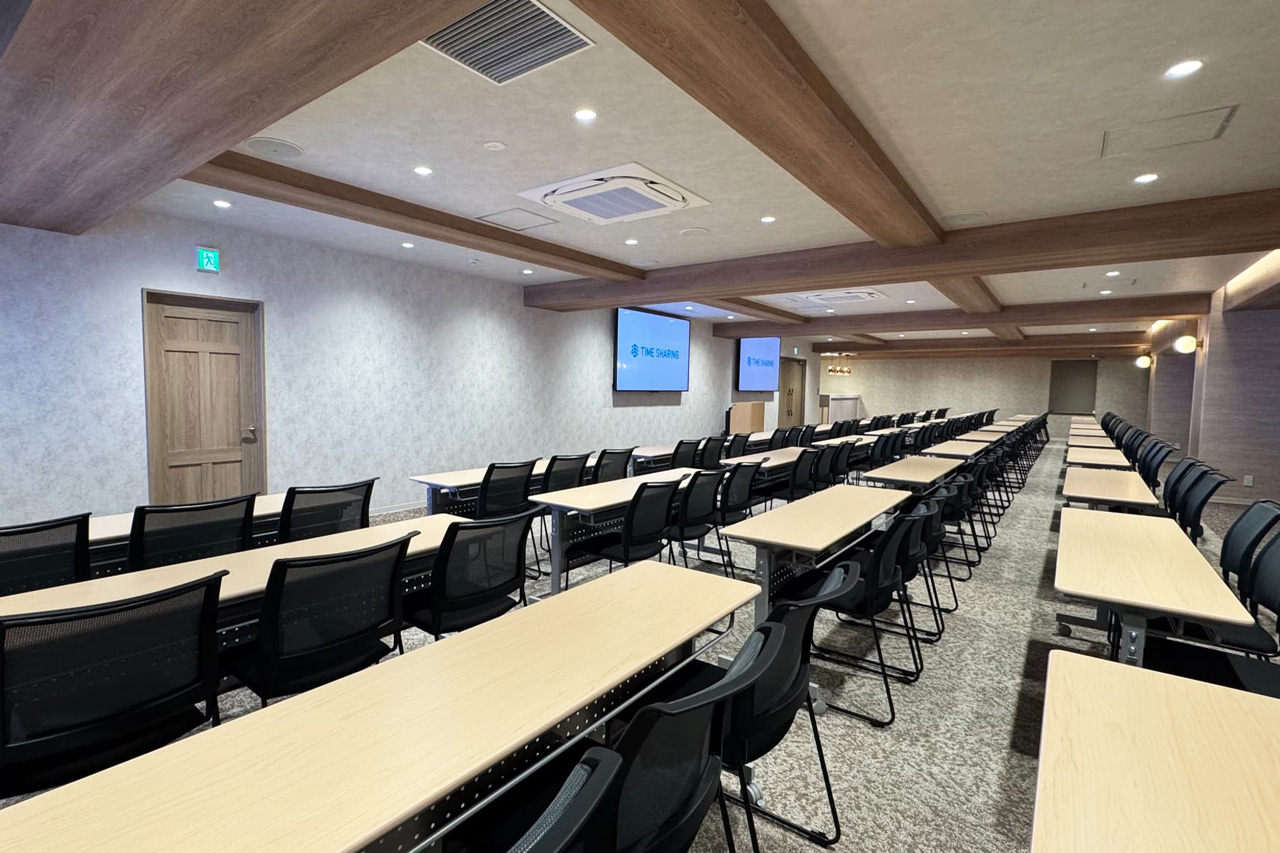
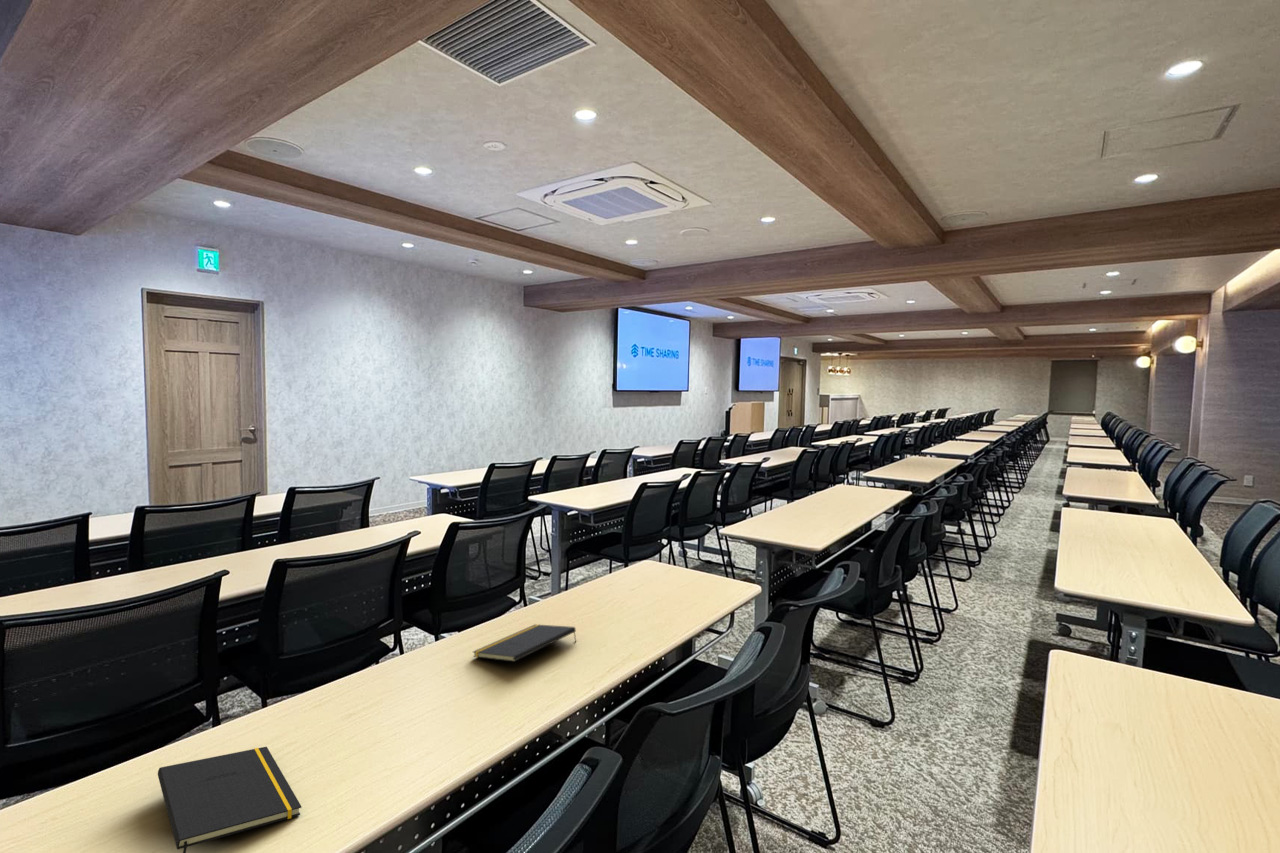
+ notepad (525, 641)
+ notepad (228, 790)
